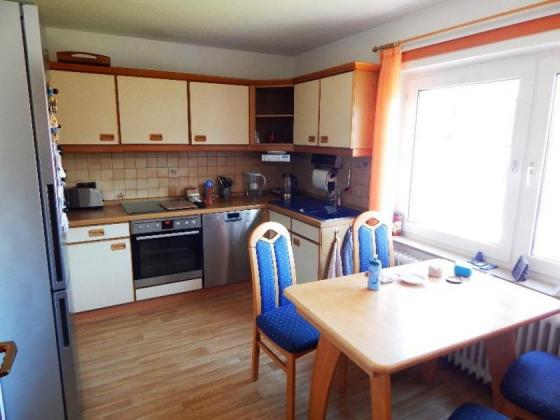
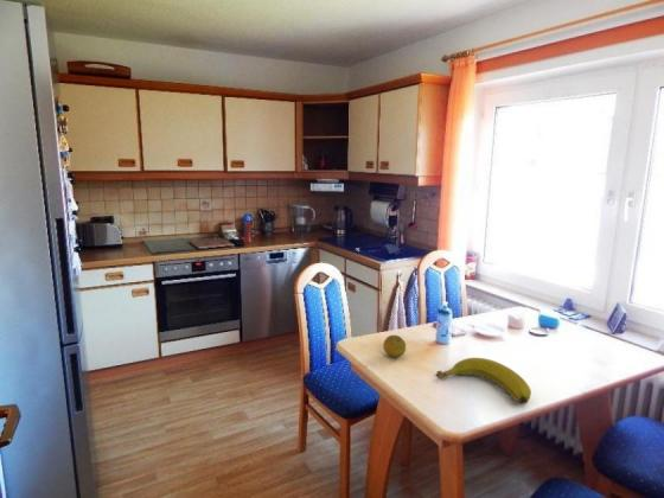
+ banana (490, 378)
+ fruit (394, 346)
